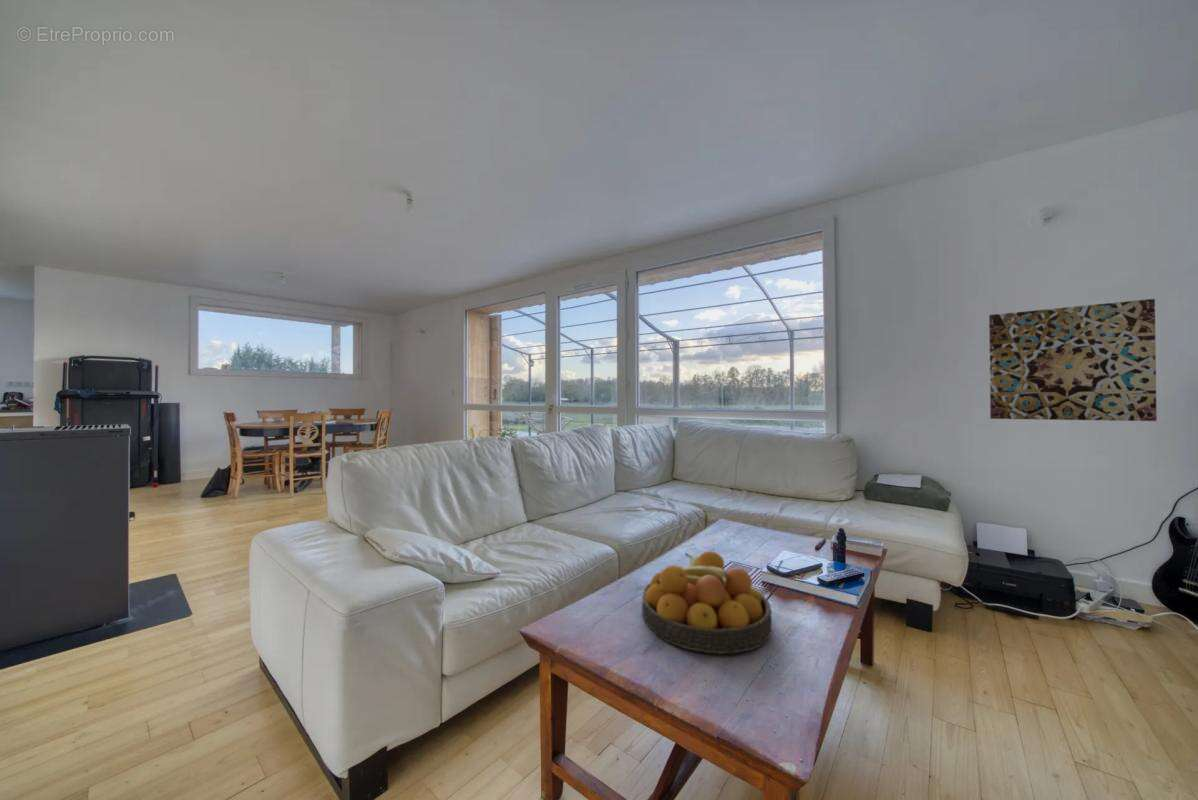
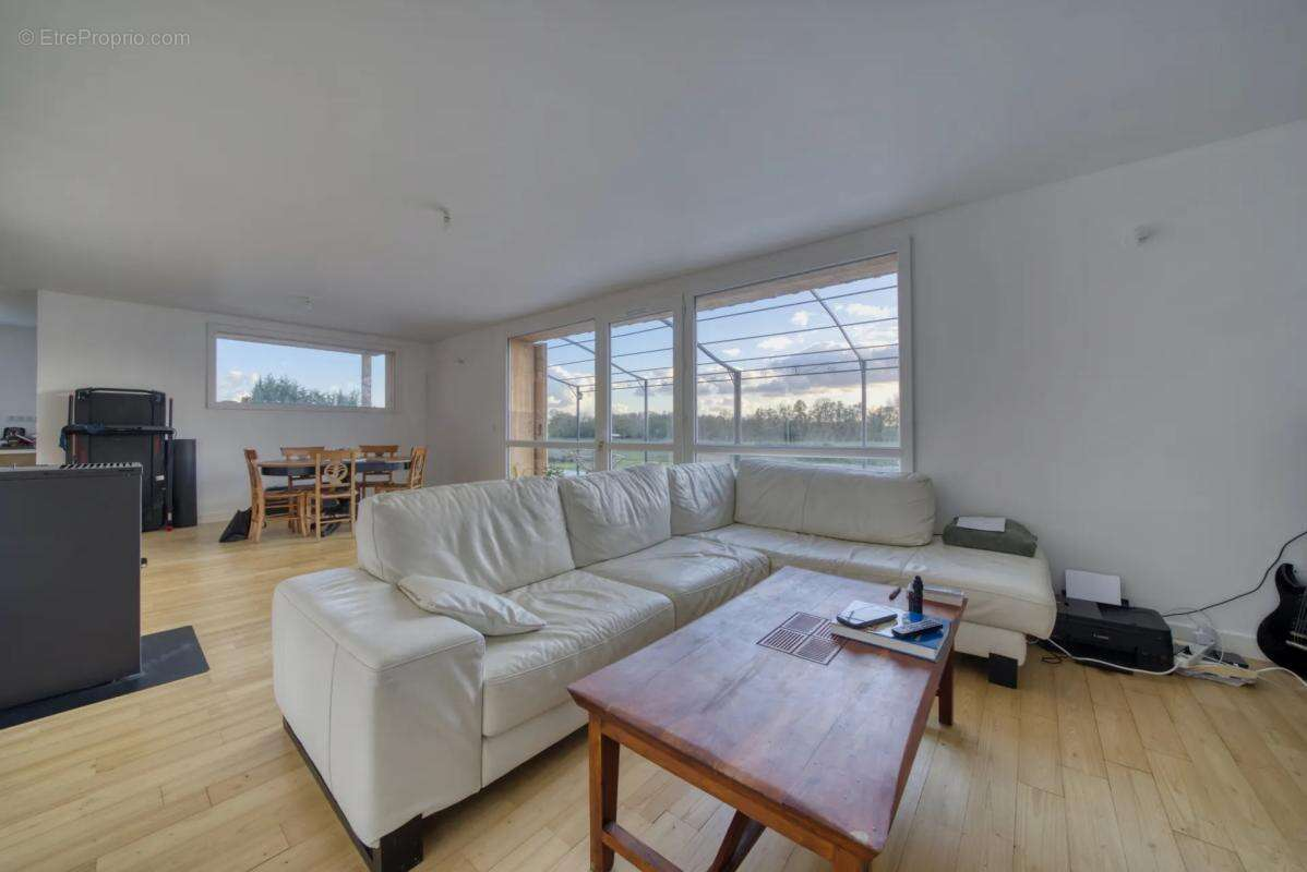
- fruit bowl (704, 589)
- wall art (1065, 363)
